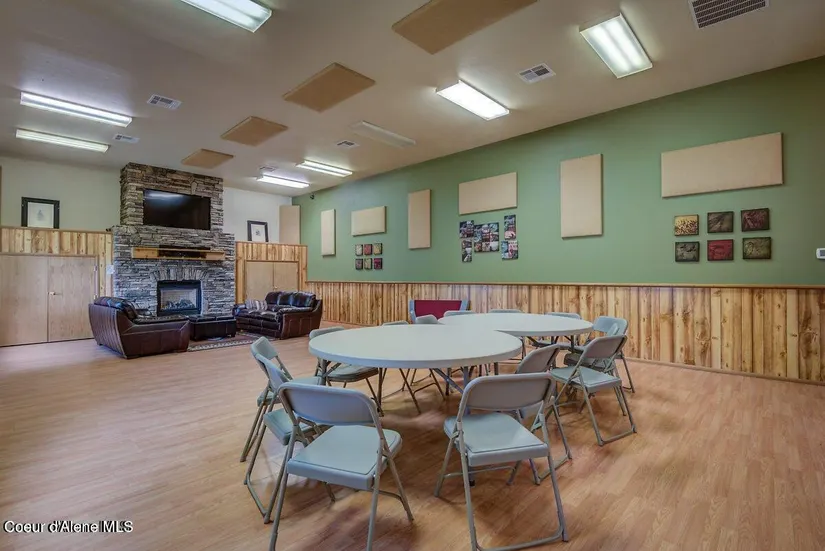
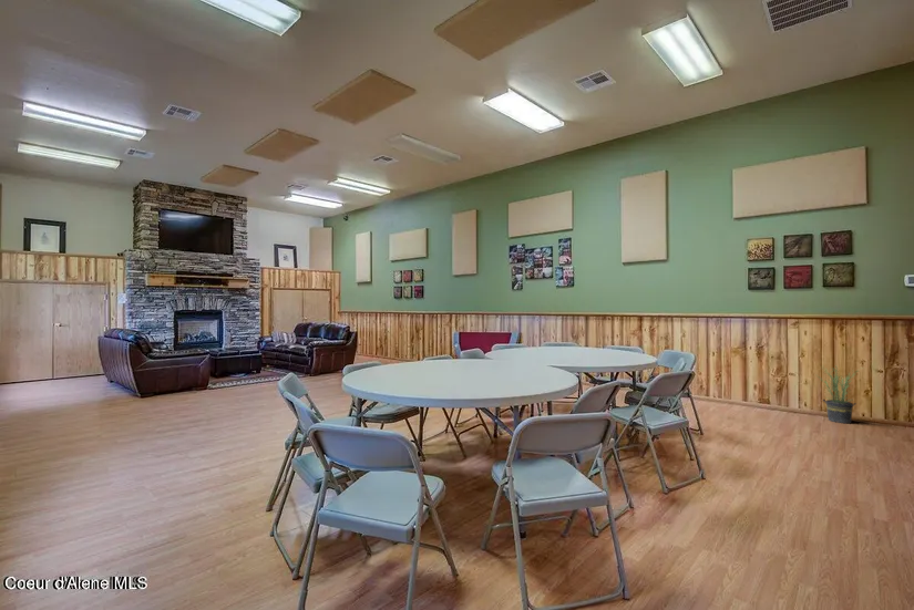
+ potted plant (838, 392)
